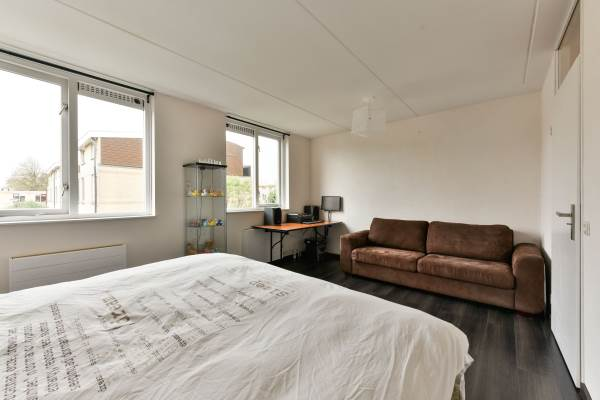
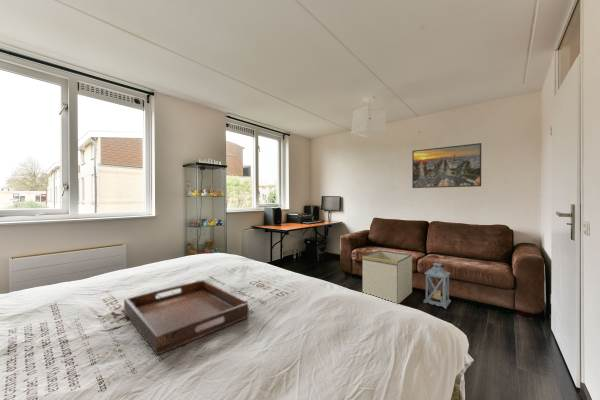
+ lantern (437, 282)
+ storage bin (387, 274)
+ serving tray (186, 307)
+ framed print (444, 167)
